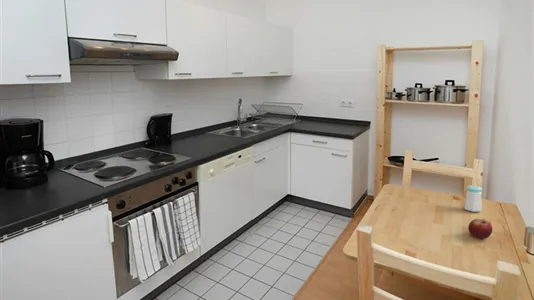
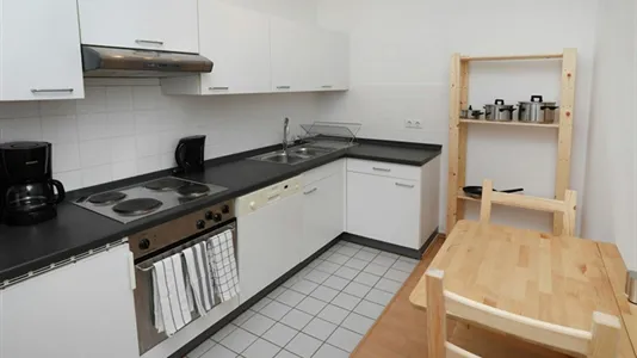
- fruit (480, 228)
- salt shaker (473, 198)
